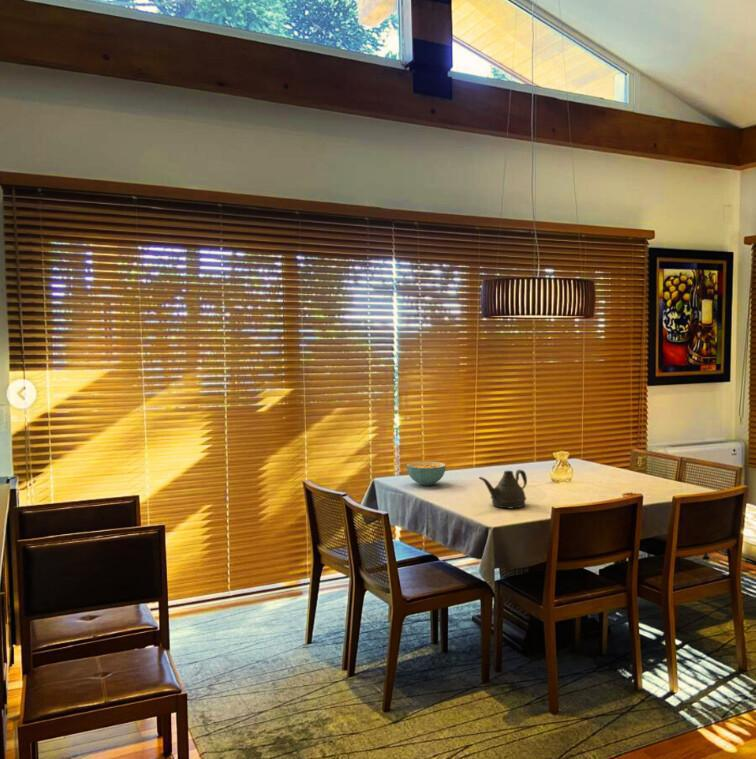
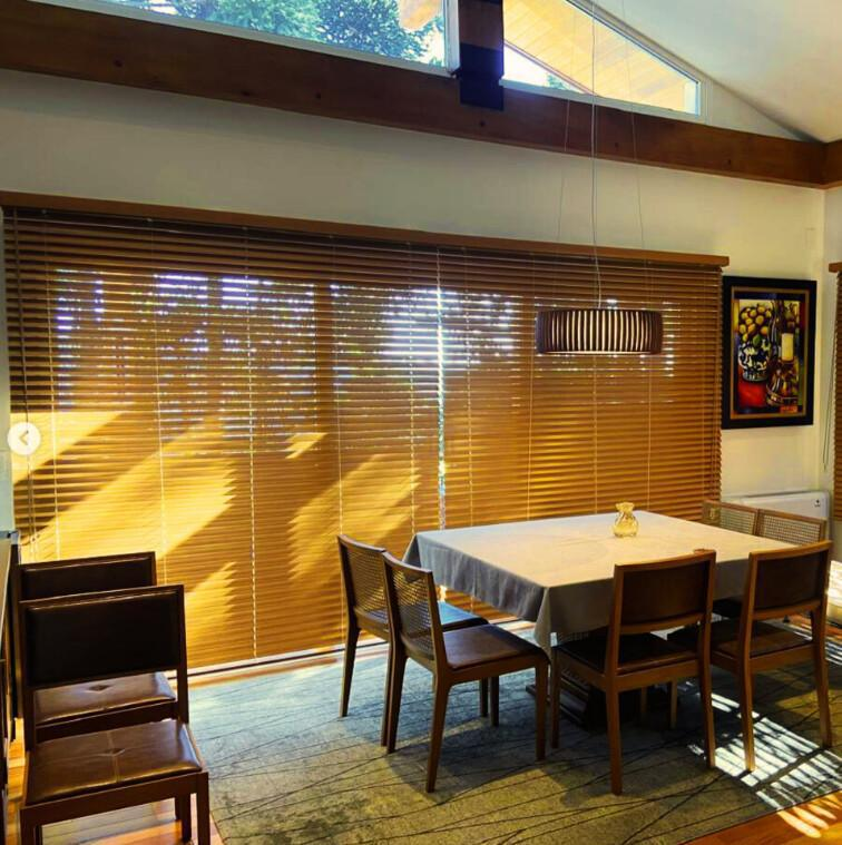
- cereal bowl (426, 474)
- teapot (502, 488)
